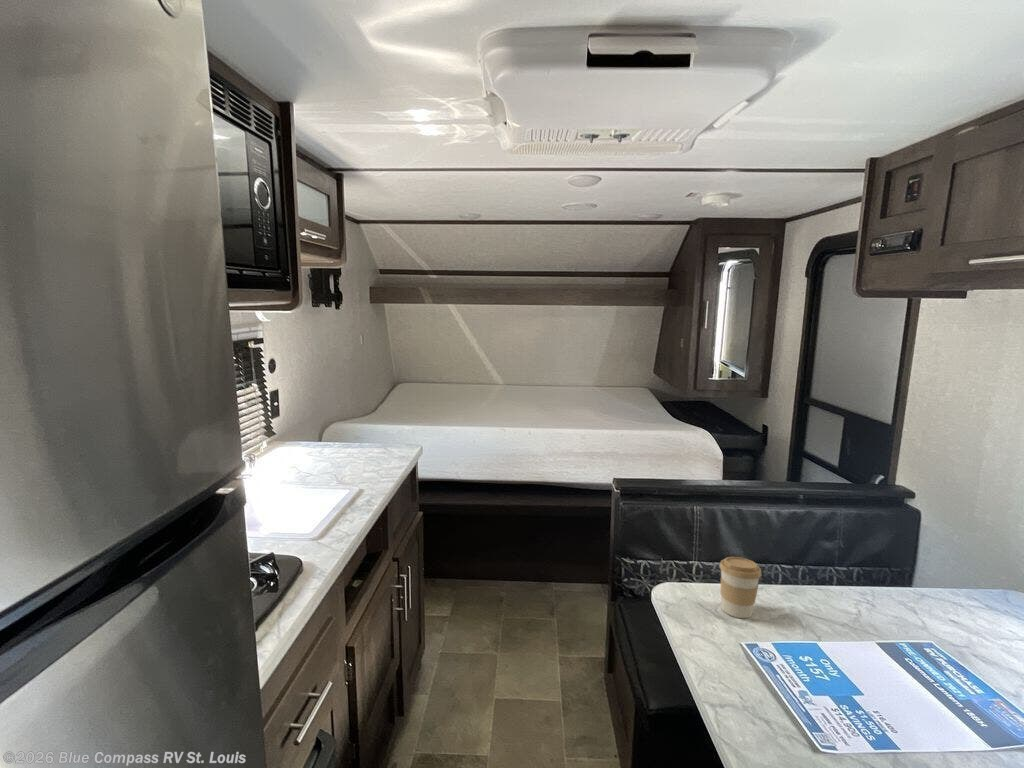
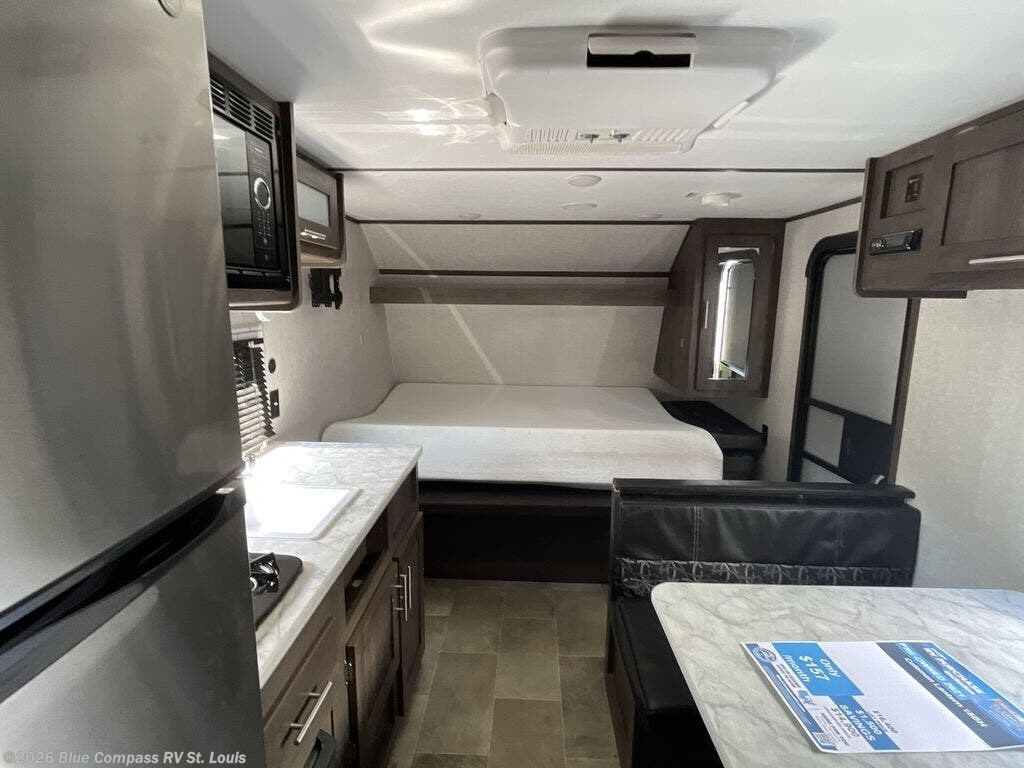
- coffee cup (738, 585)
